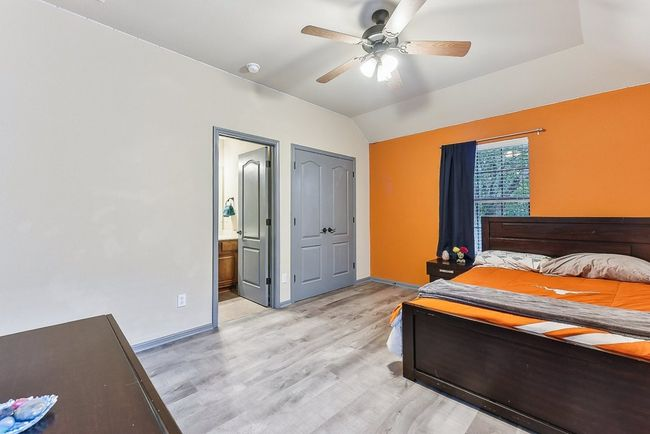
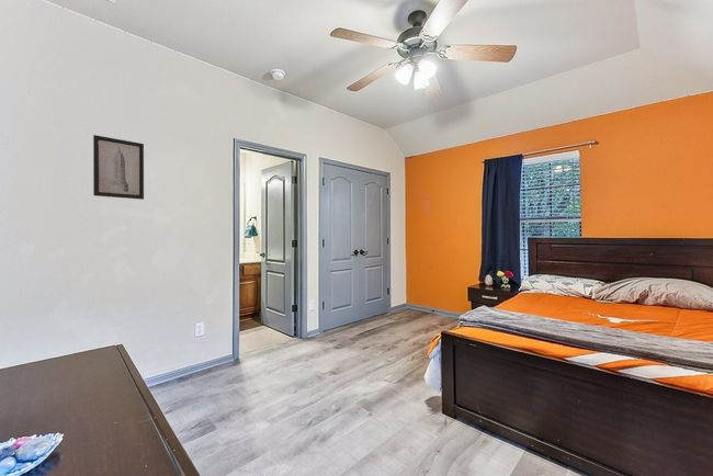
+ wall art (120, 168)
